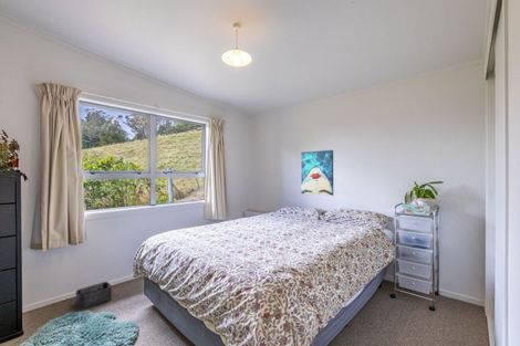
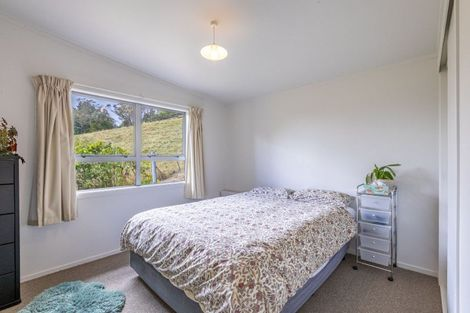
- wall art (316, 172)
- storage bin (94, 294)
